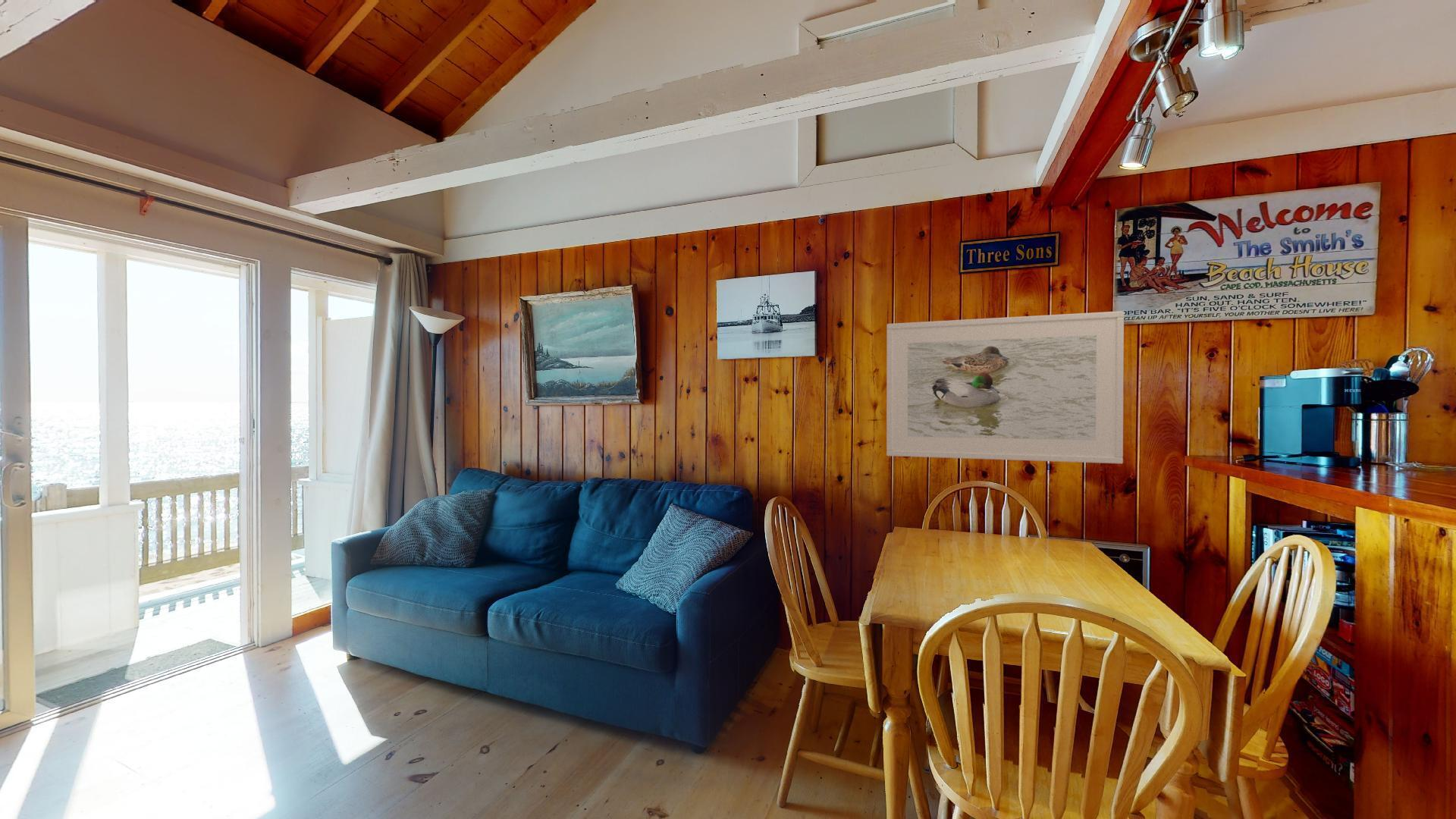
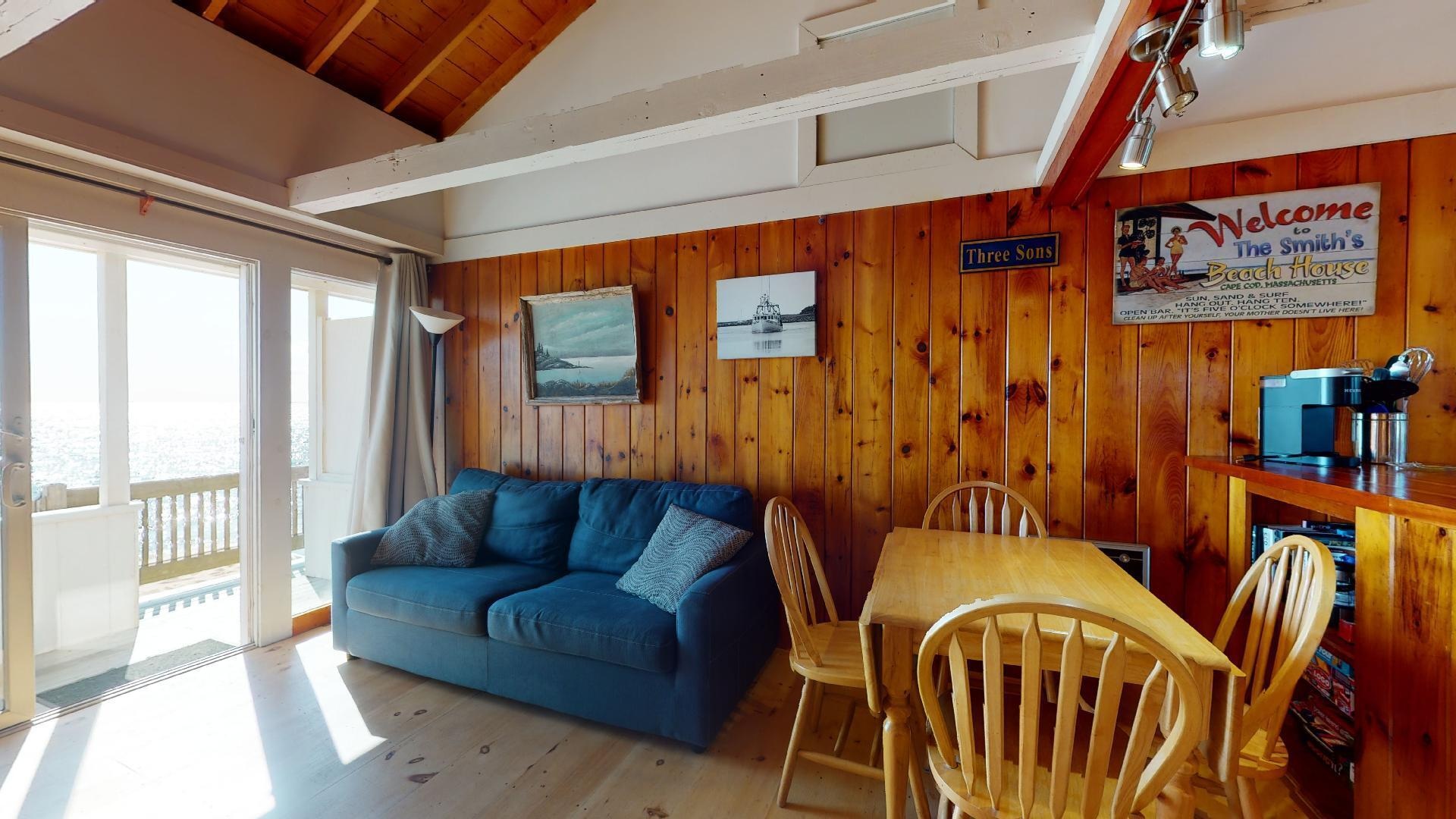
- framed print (996, 388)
